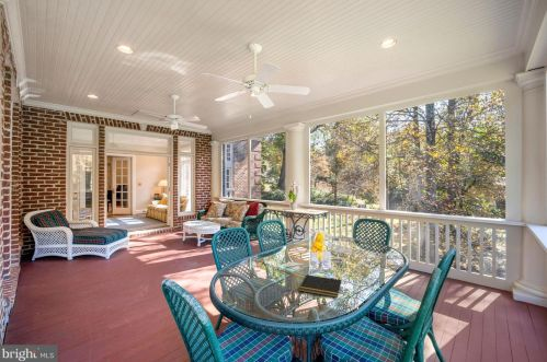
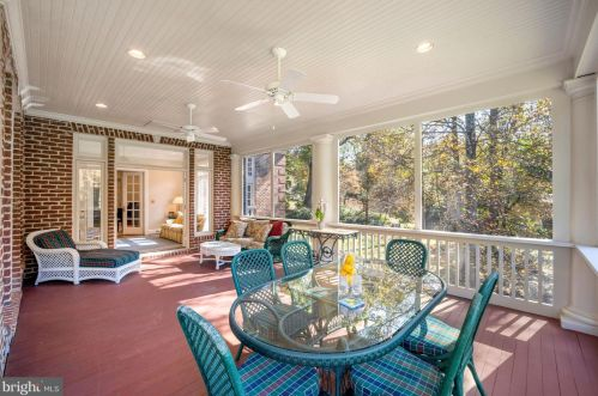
- notepad (320, 284)
